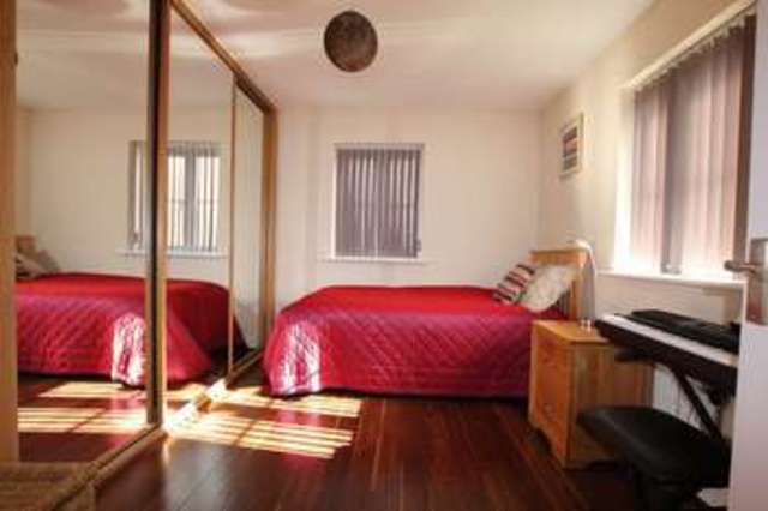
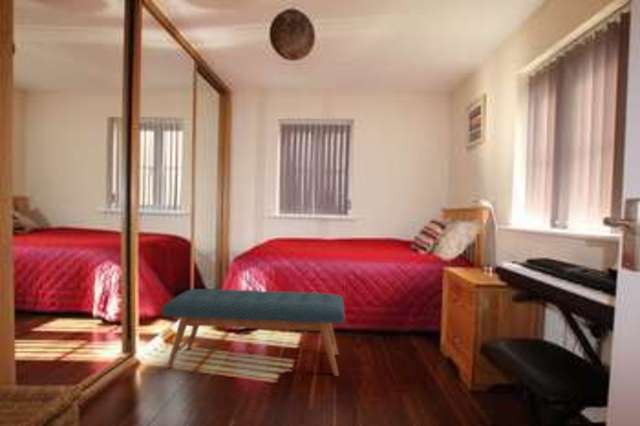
+ bench (258, 327)
